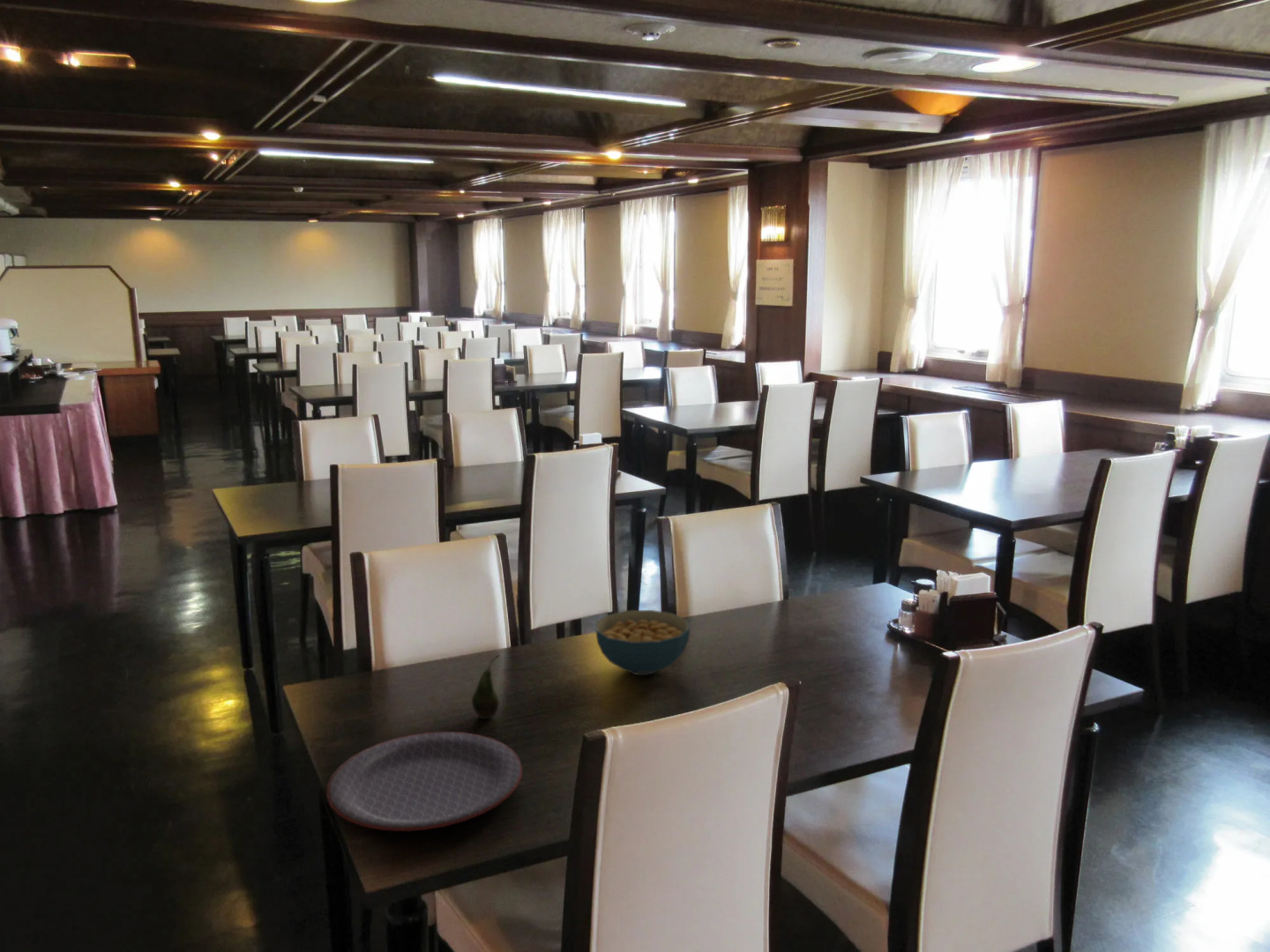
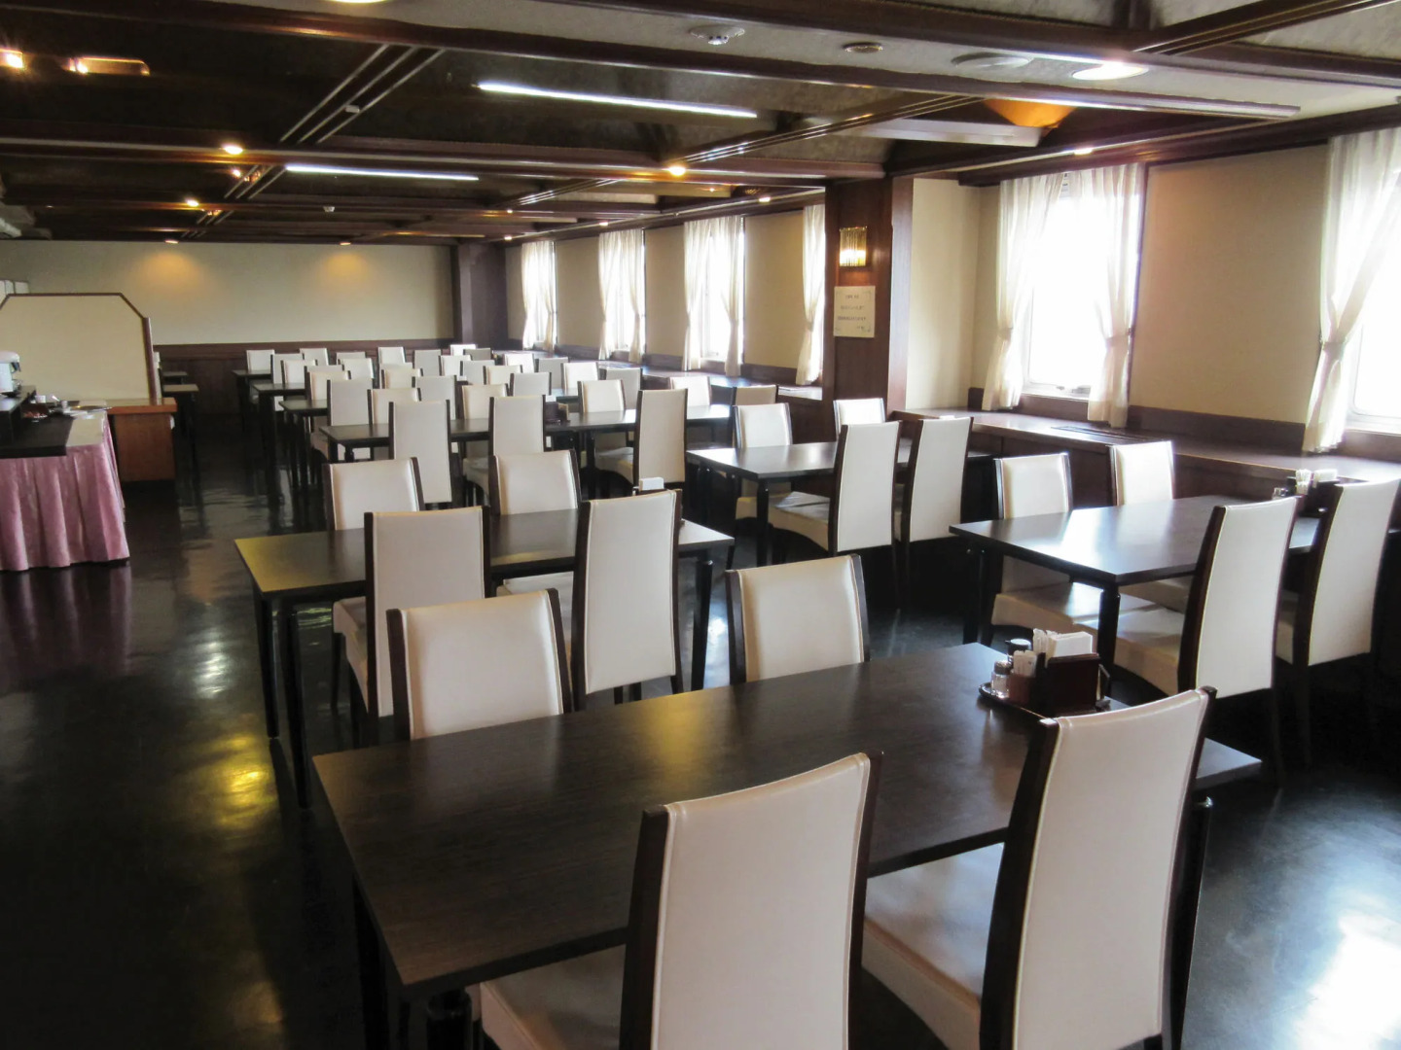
- cereal bowl (642, 647)
- fruit (485, 685)
- plate (427, 782)
